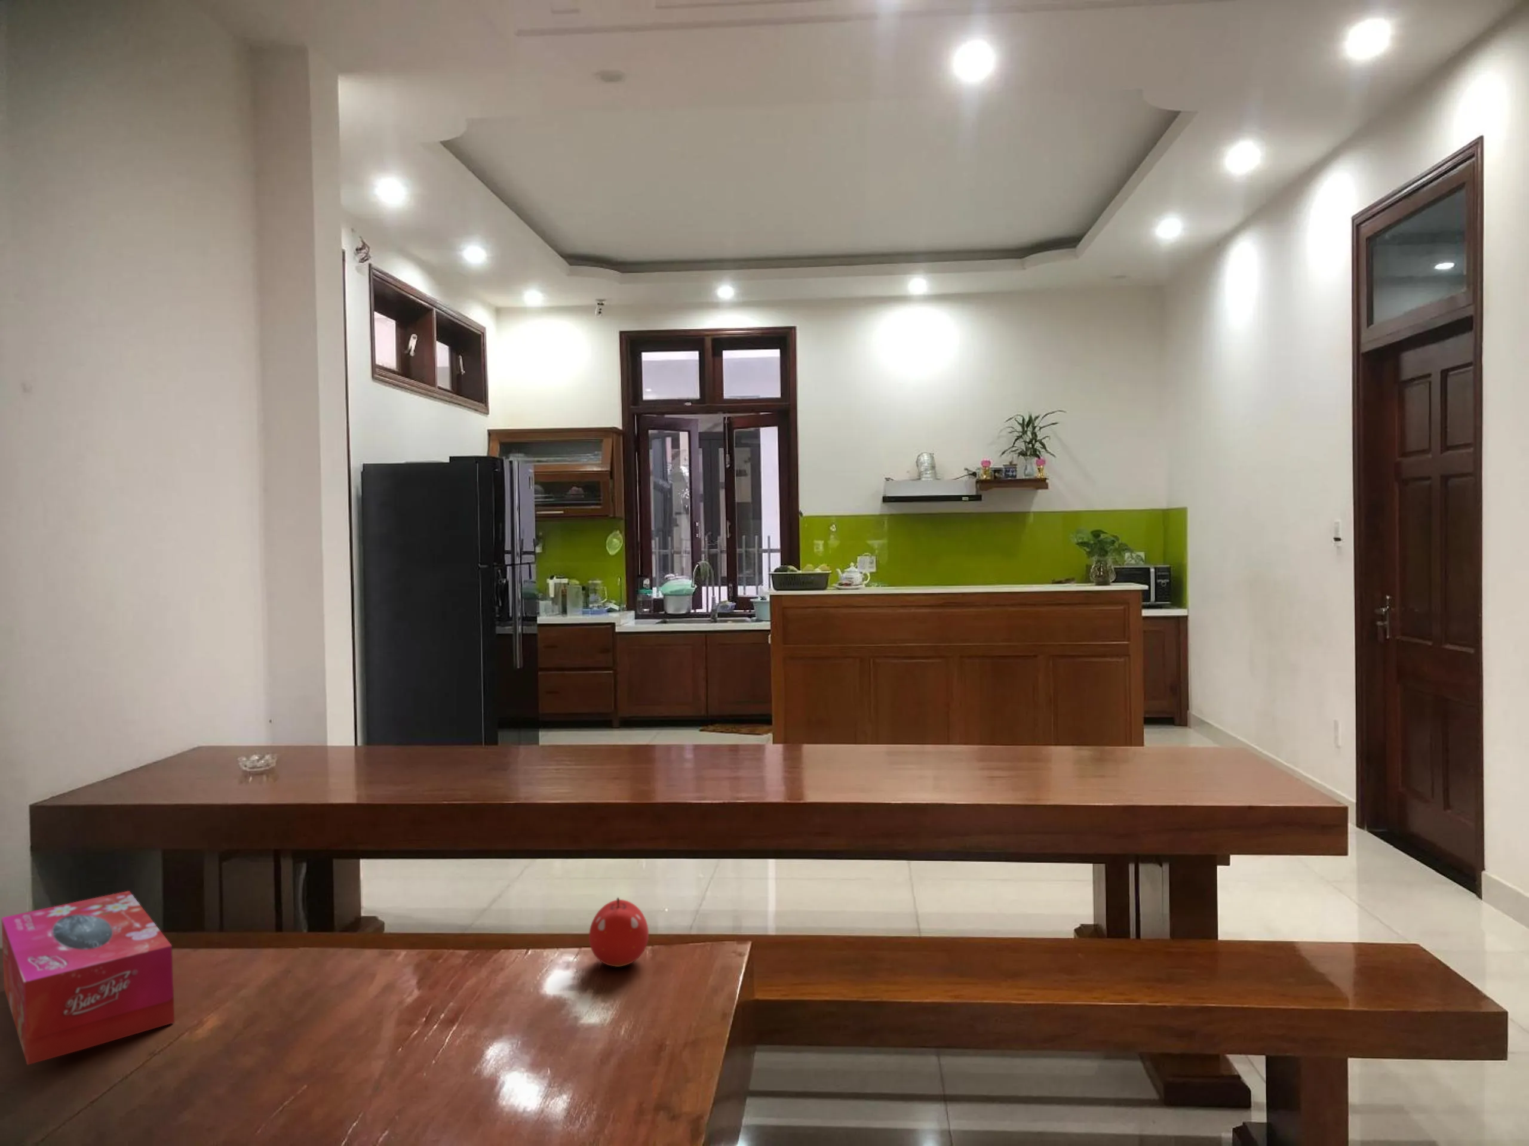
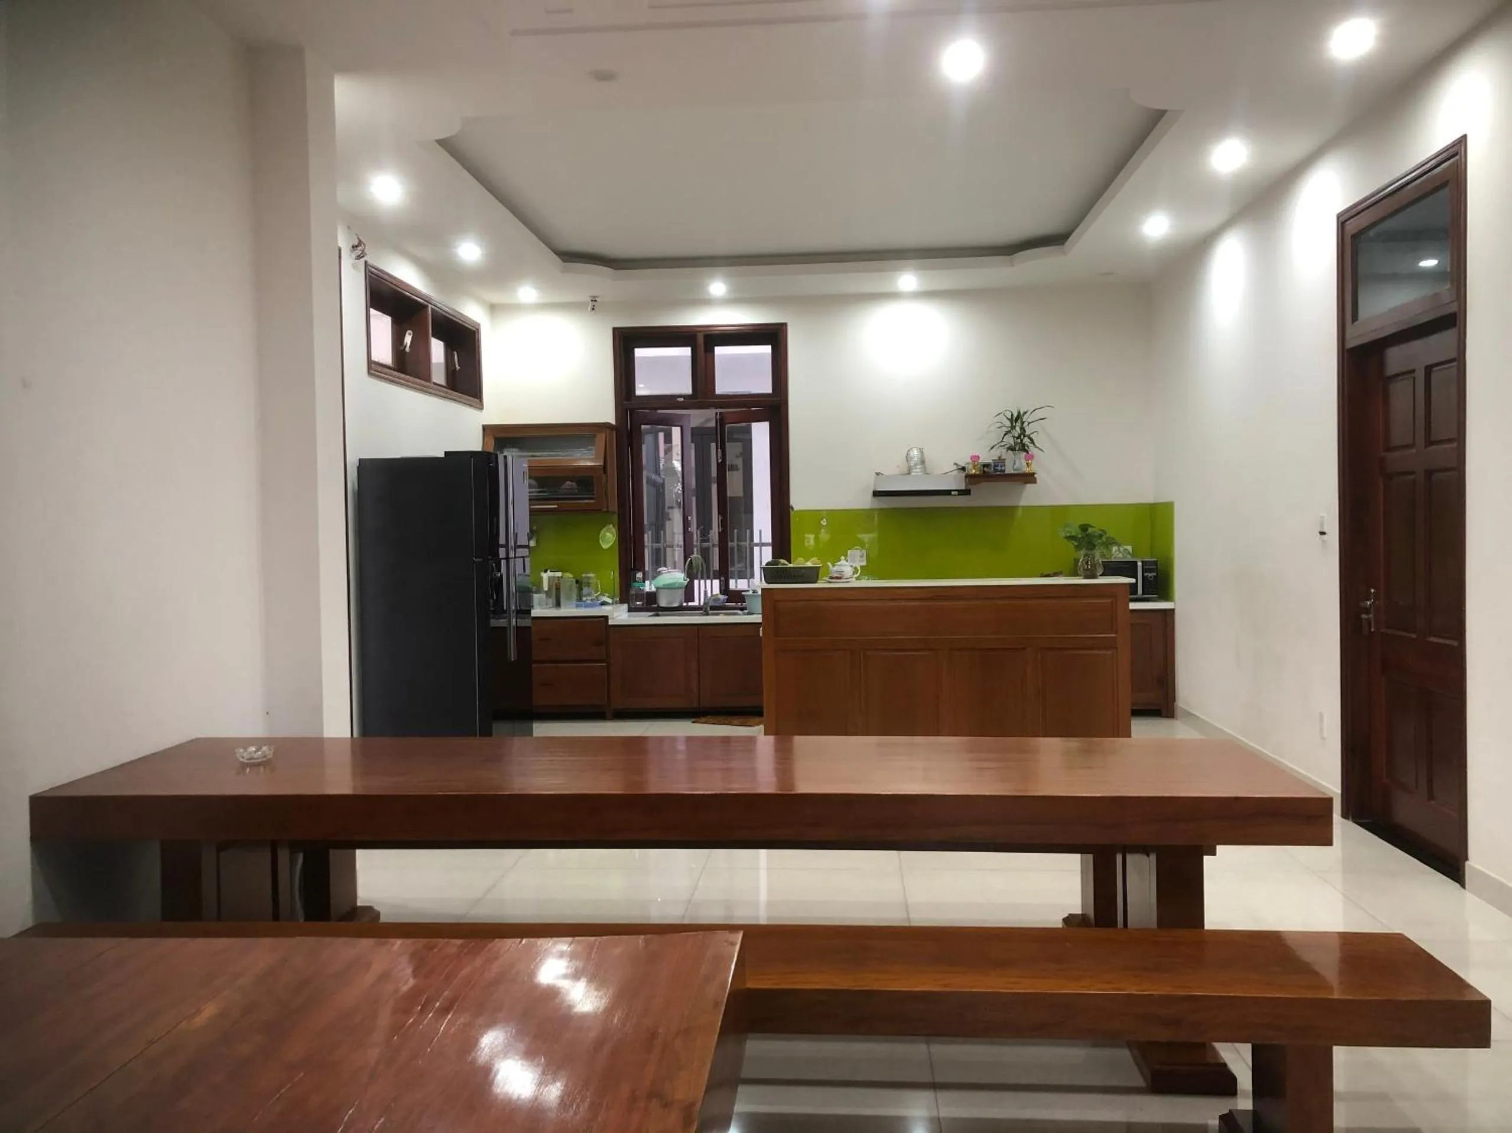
- fruit (619, 929)
- tissue box (84, 968)
